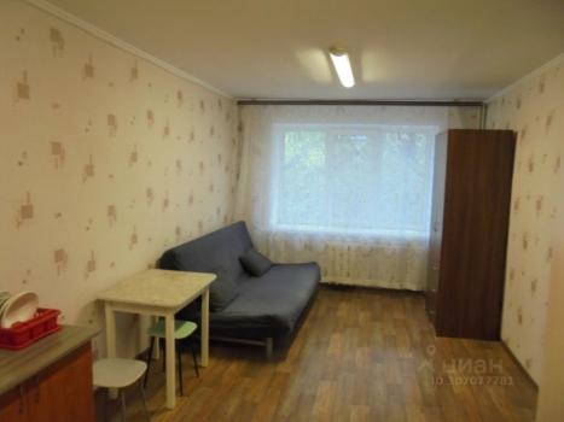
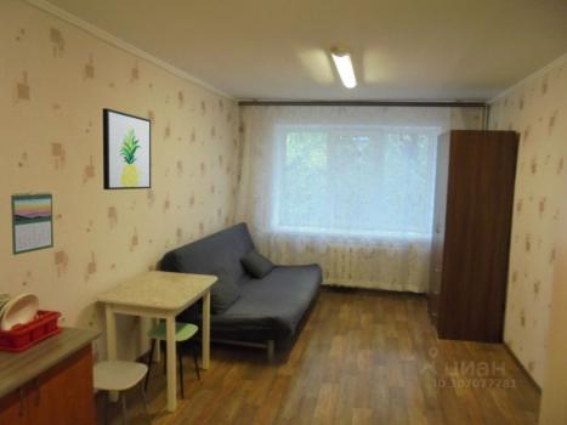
+ wall art (129, 152)
+ calendar (33, 221)
